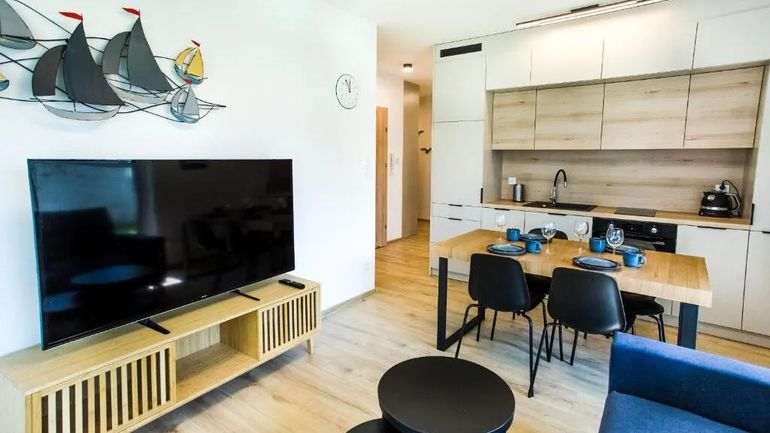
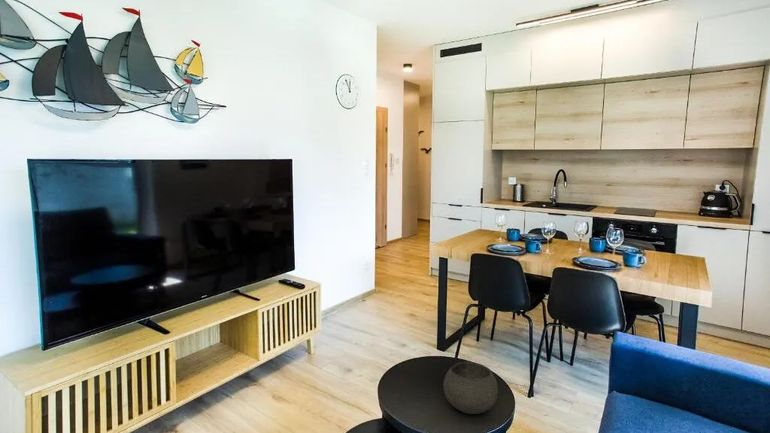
+ bowl (470, 388)
